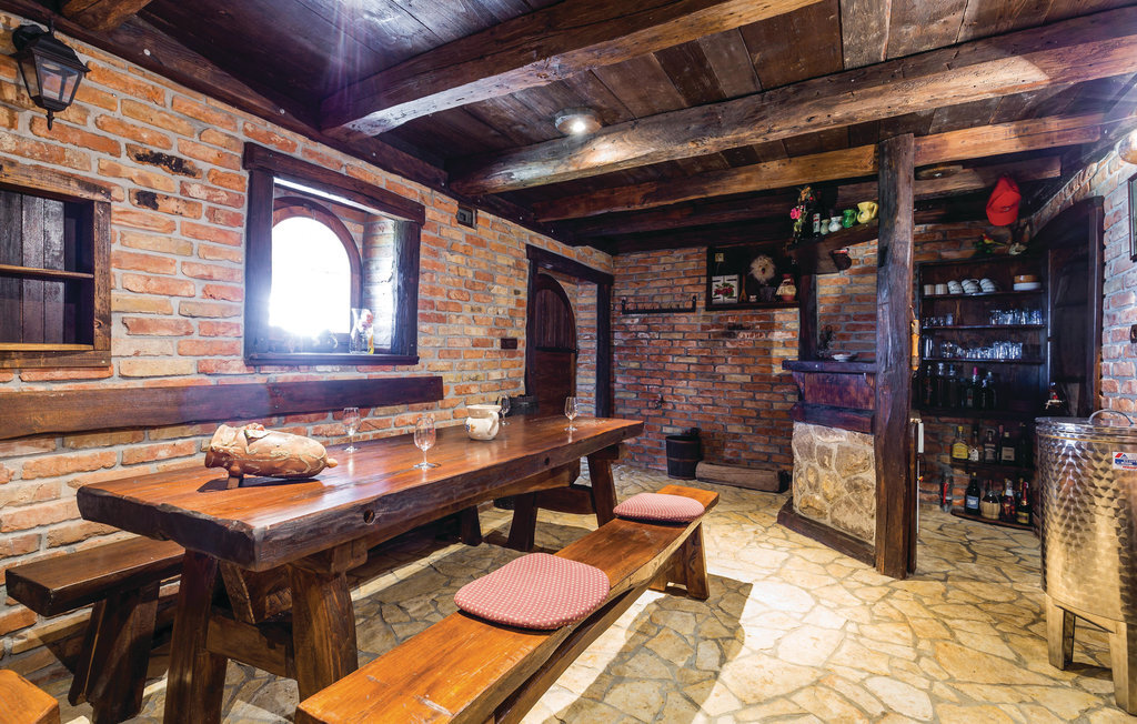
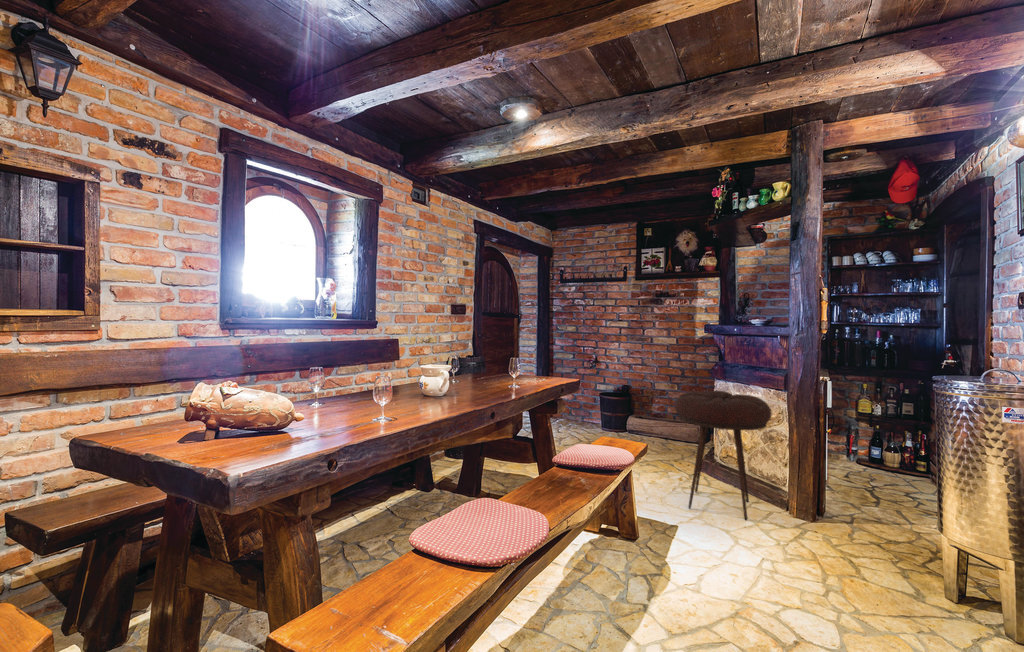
+ stool (735, 445)
